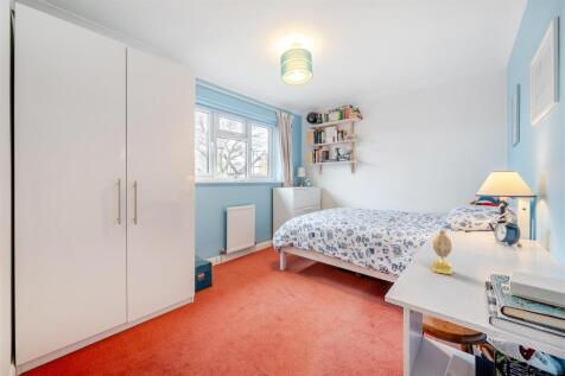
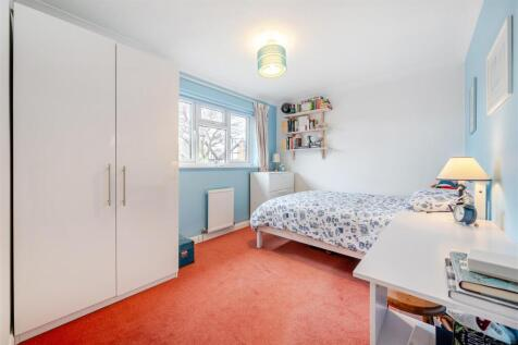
- decorative egg (442, 249)
